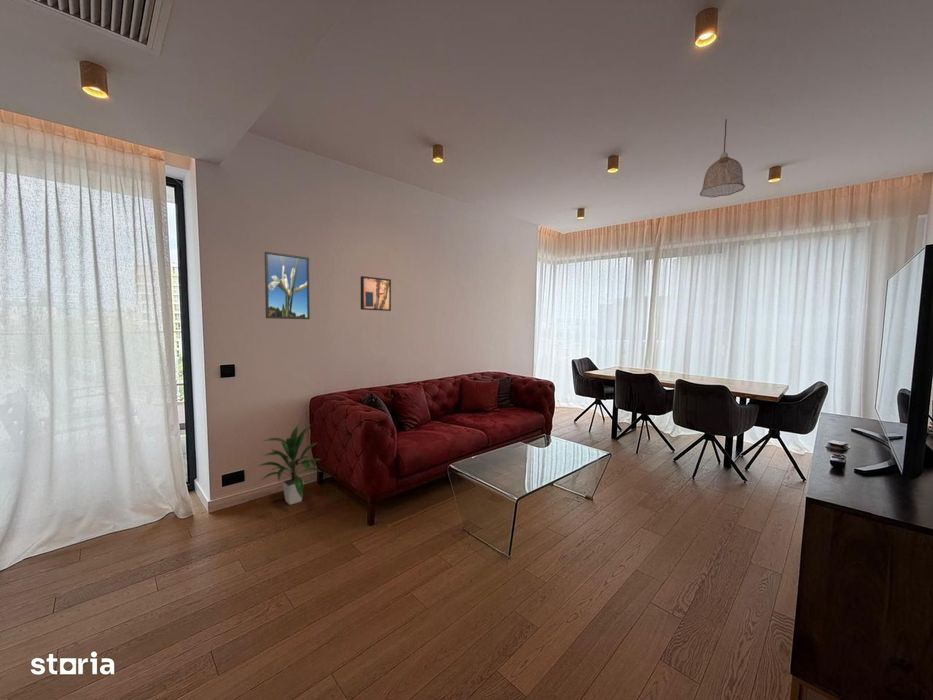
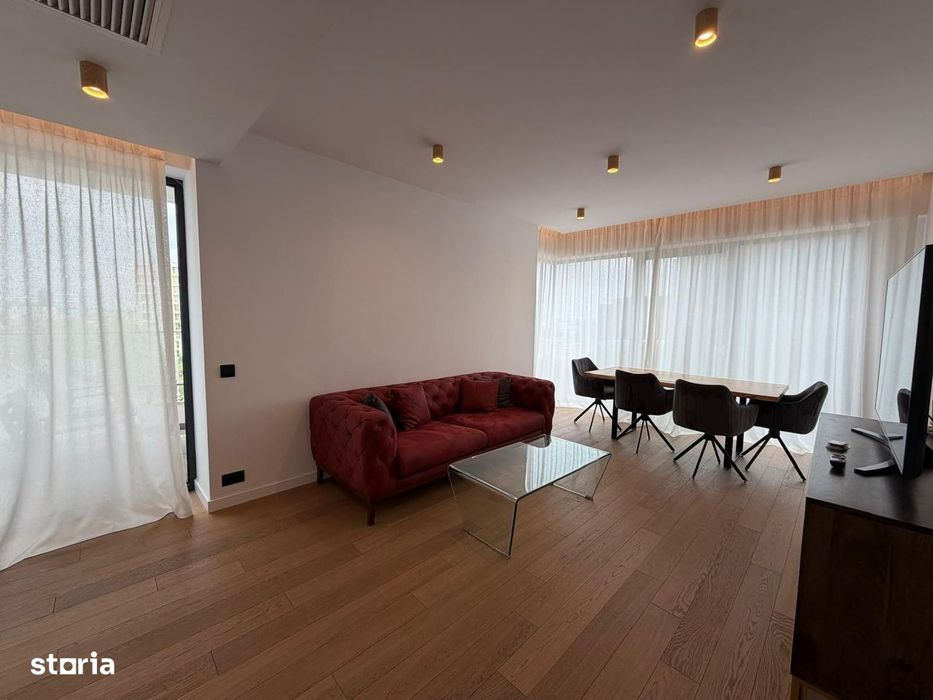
- indoor plant (292, 465)
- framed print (288, 287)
- wall art (376, 294)
- pendant lamp (723, 155)
